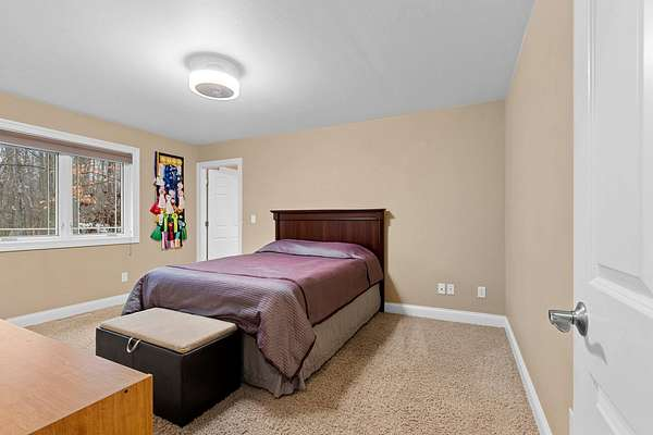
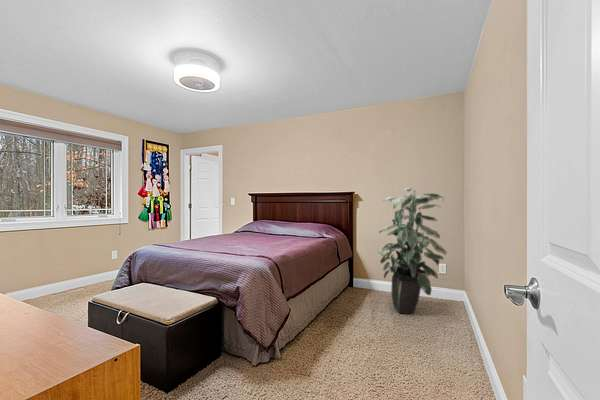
+ indoor plant (410, 250)
